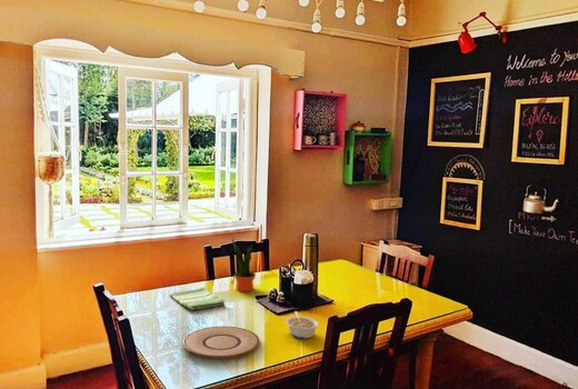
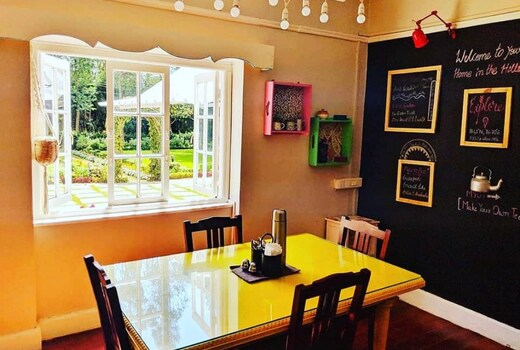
- dish towel (197, 298)
- potted plant (241, 263)
- plate (221, 341)
- legume (300, 326)
